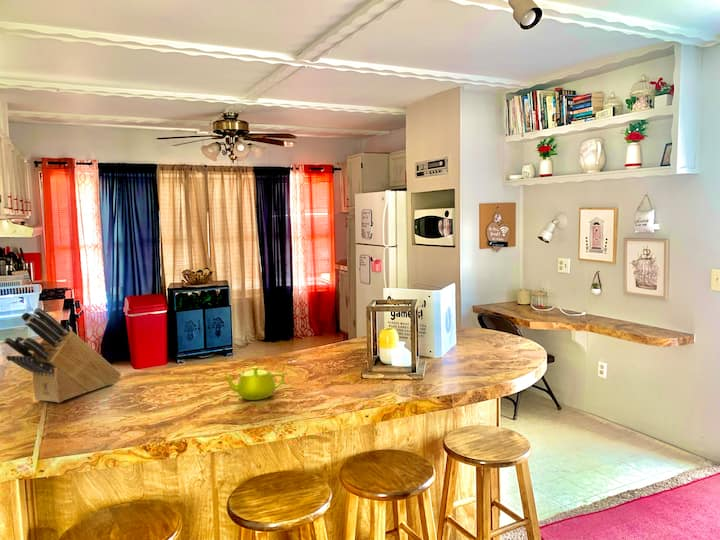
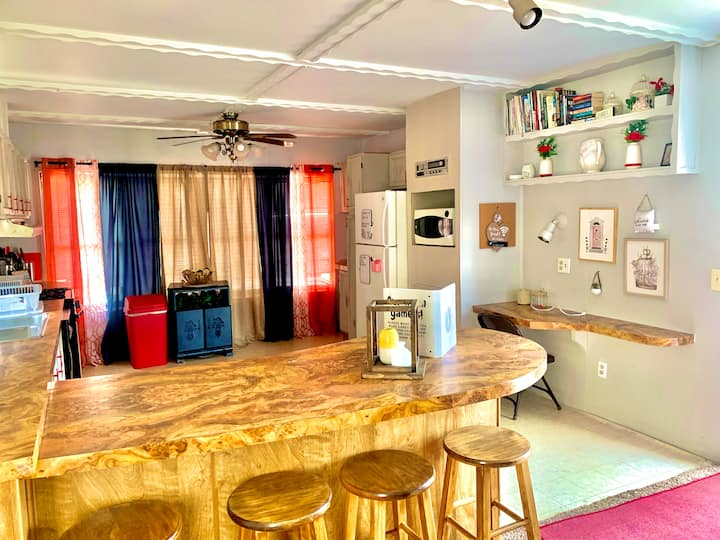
- teapot (253, 381)
- knife block (65, 349)
